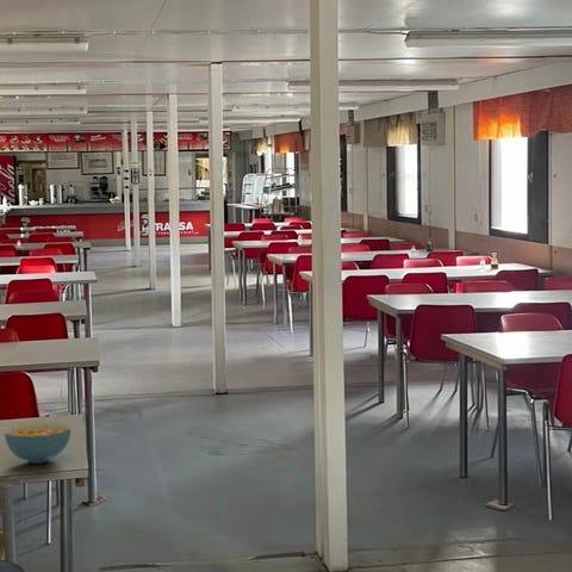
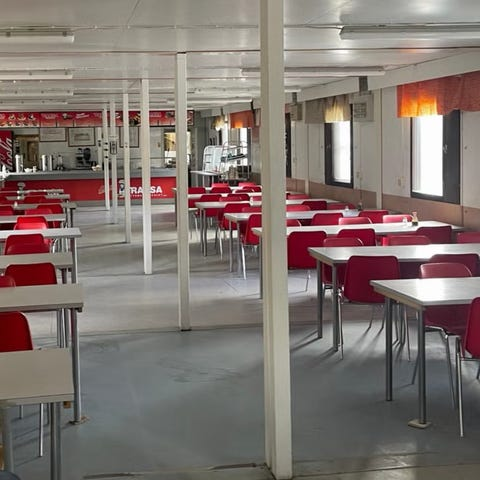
- cereal bowl (37, 444)
